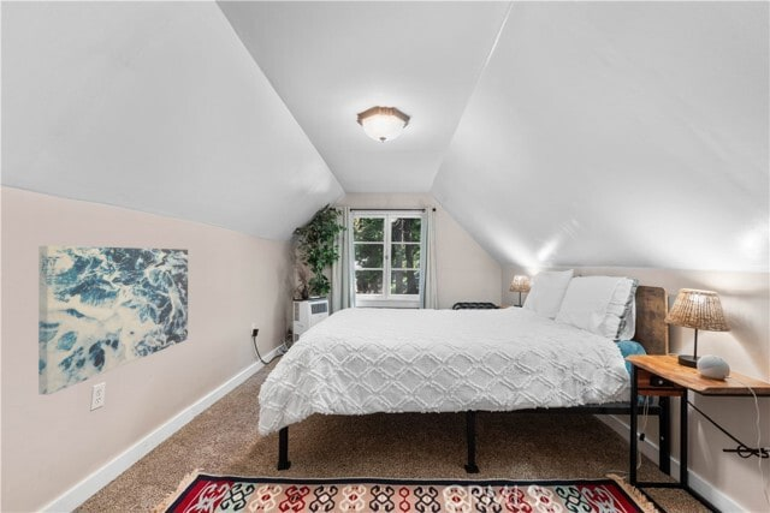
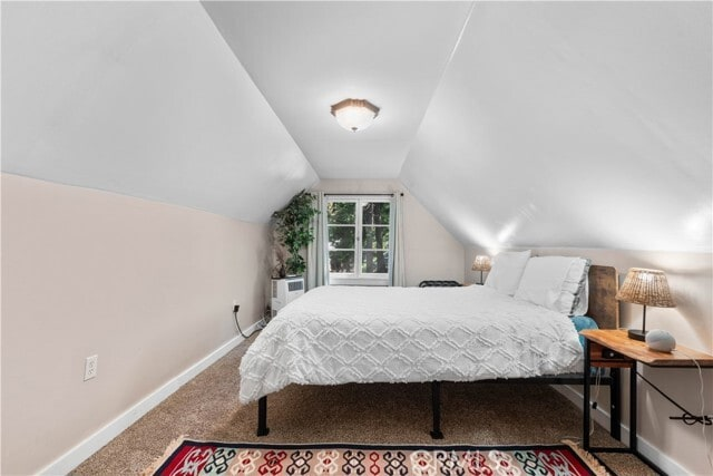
- wall art (131, 304)
